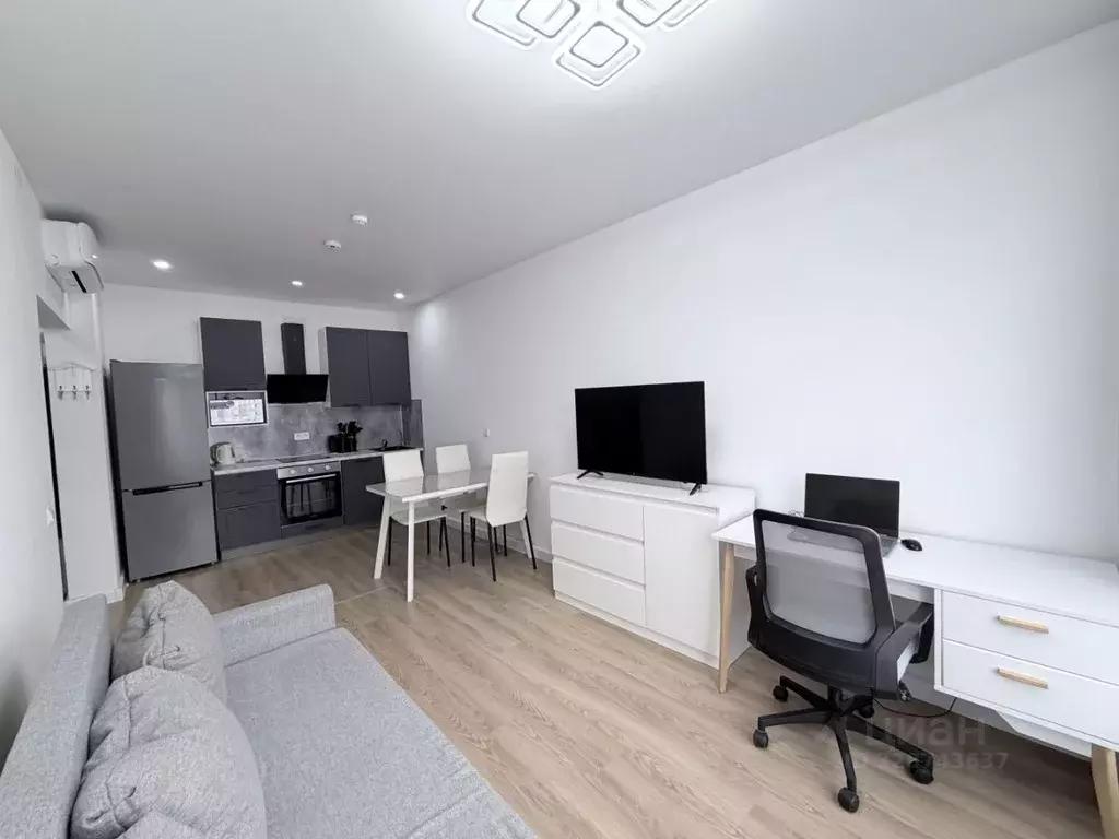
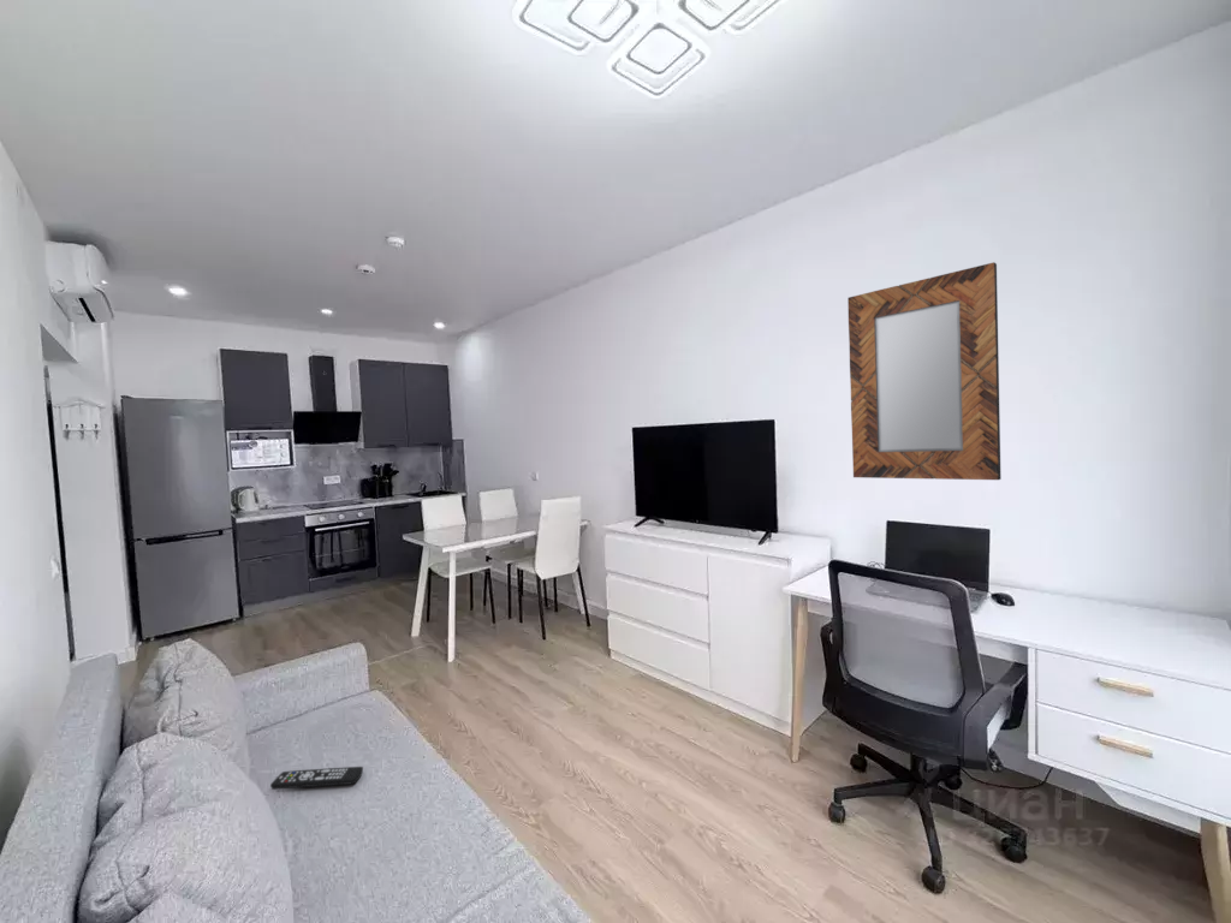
+ remote control (317, 778)
+ home mirror (917, 381)
